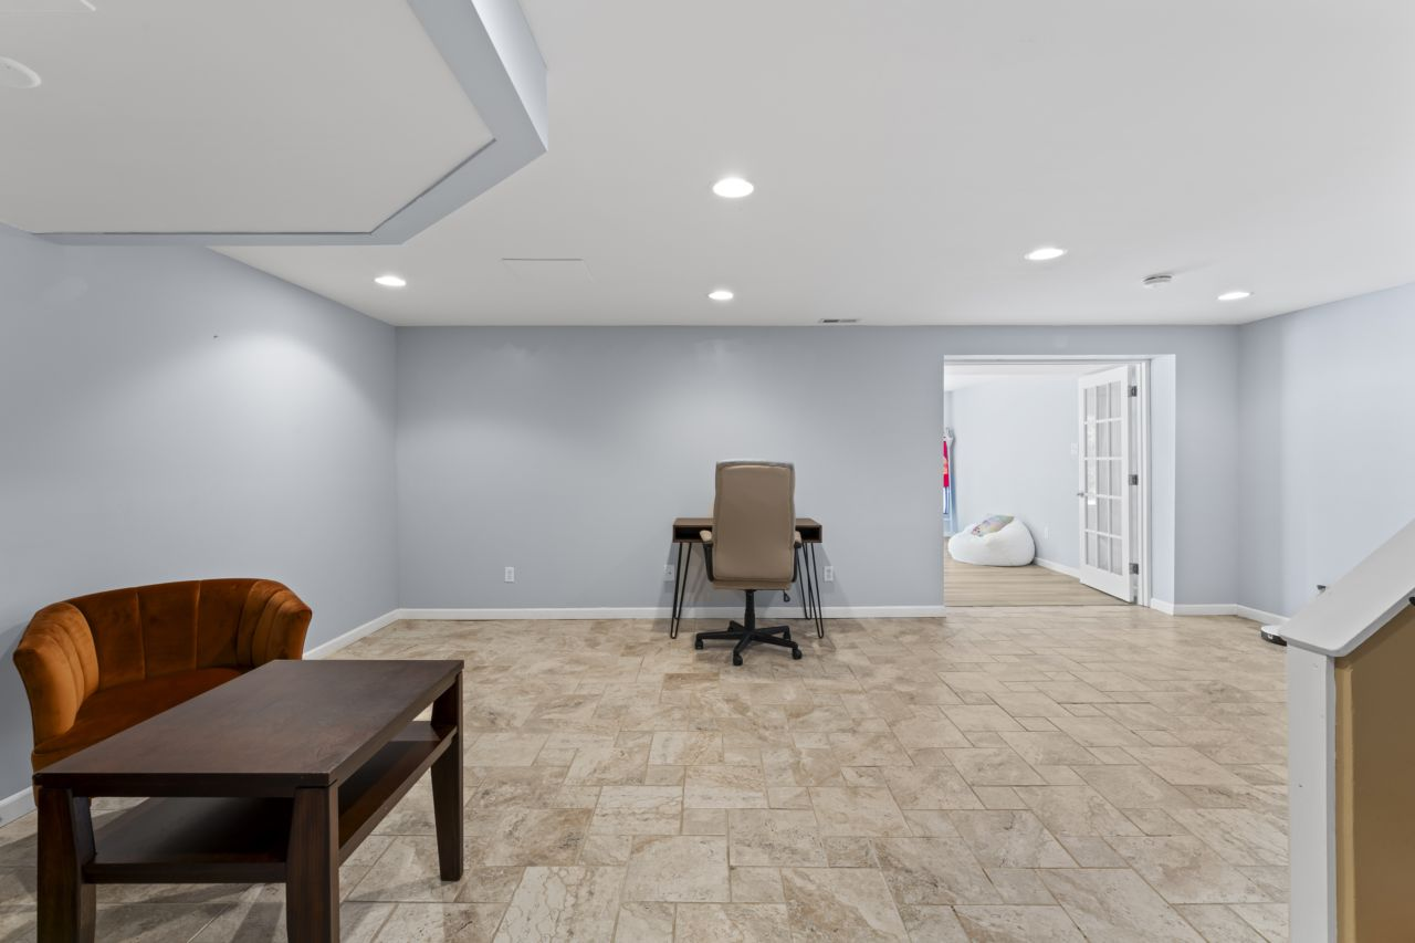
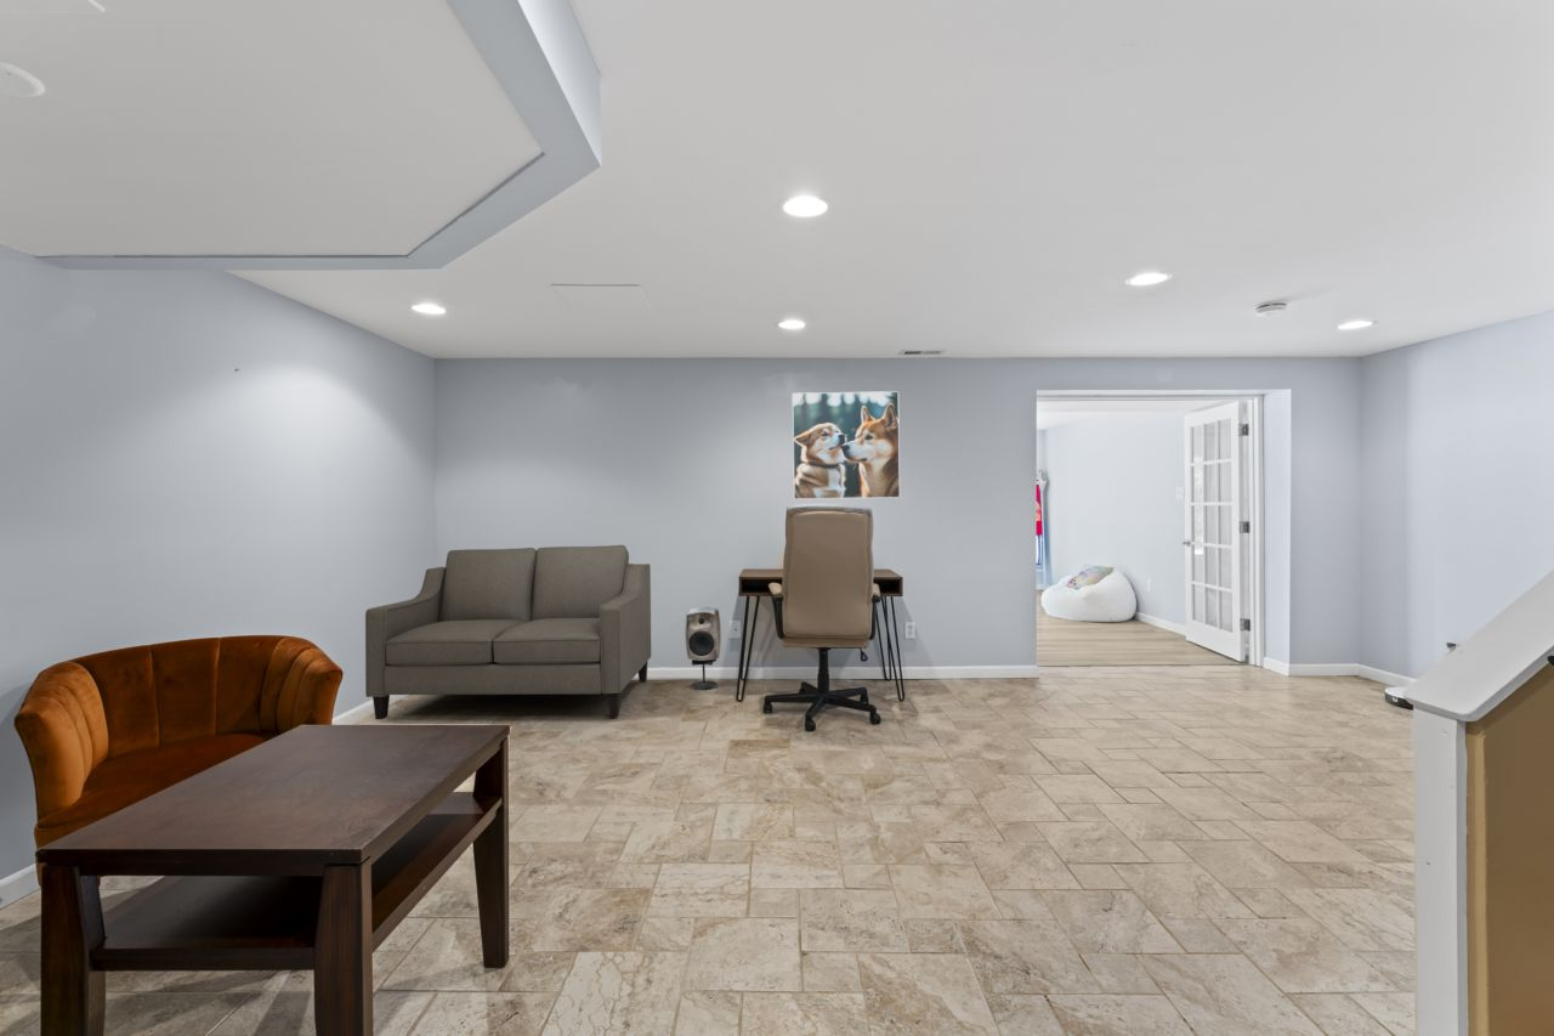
+ sofa (522, 623)
+ speaker (703, 646)
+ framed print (845, 445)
